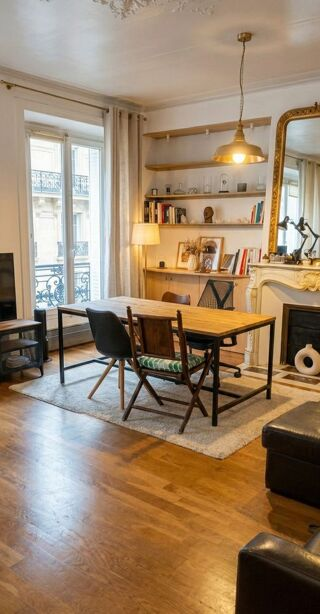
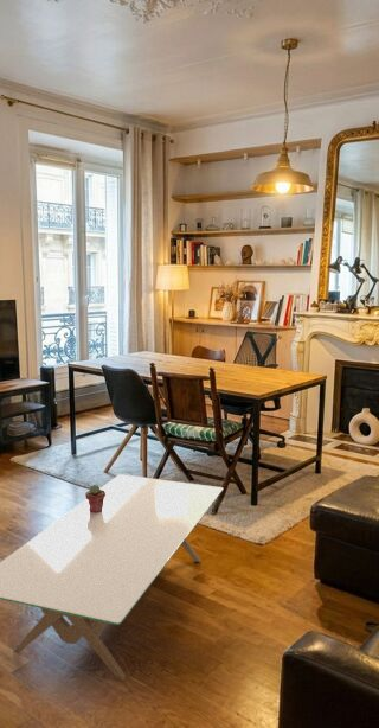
+ coffee table (120, 564)
+ potted succulent (95, 497)
